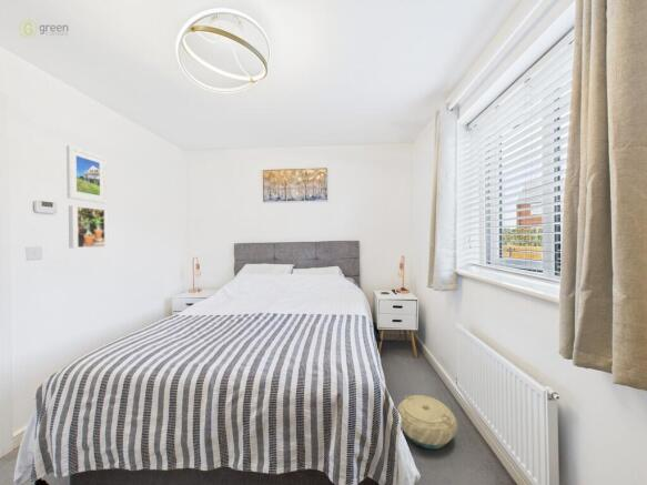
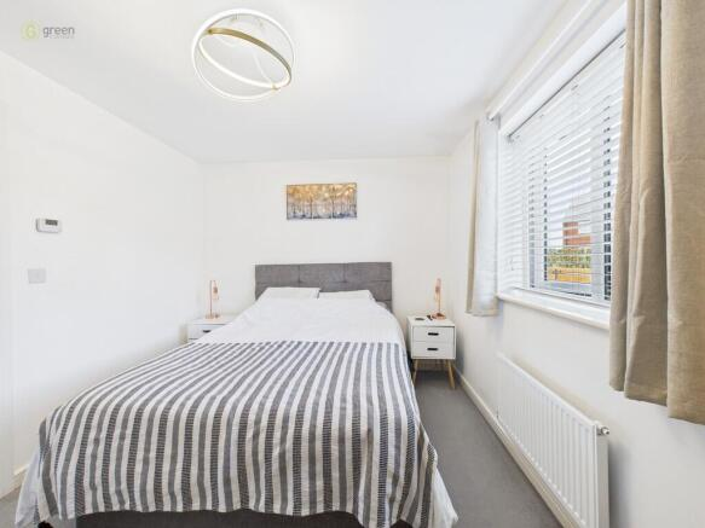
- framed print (88, 176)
- basket (425, 420)
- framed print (90, 228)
